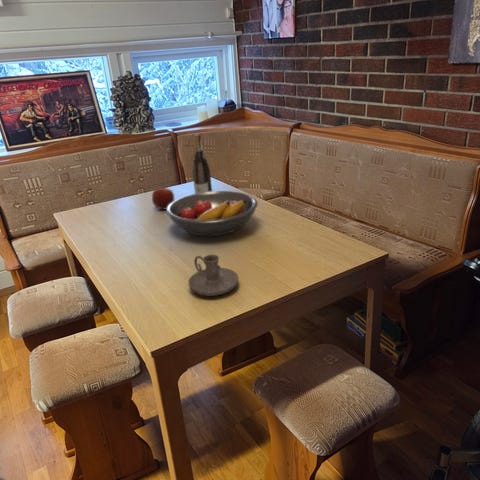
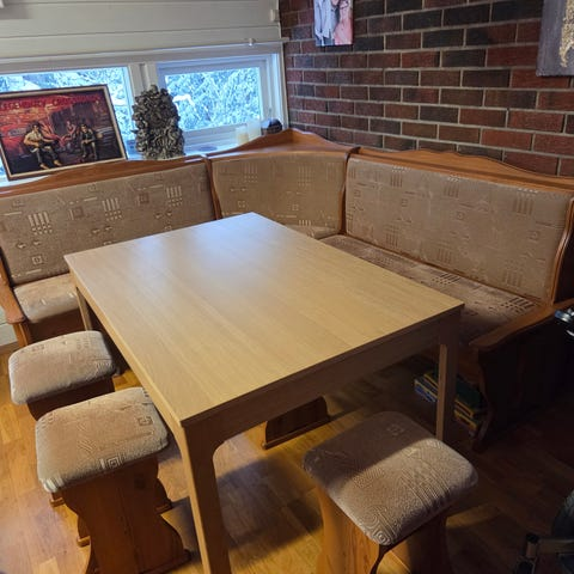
- wine bottle (200, 168)
- fruit bowl (212, 213)
- apple (162, 197)
- candle holder (209, 270)
